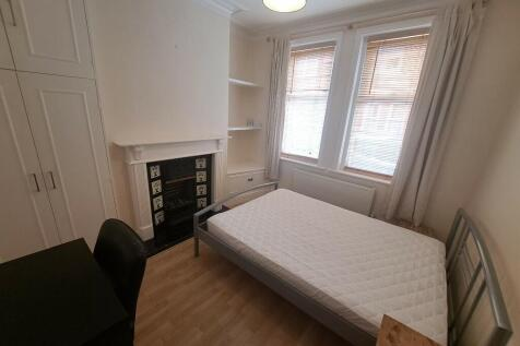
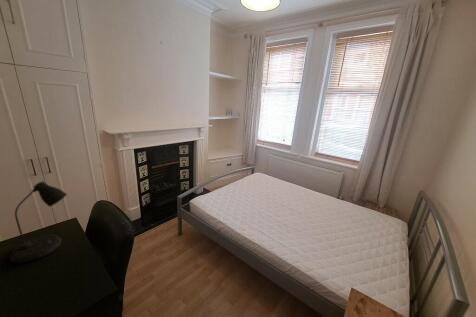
+ desk lamp (45, 203)
